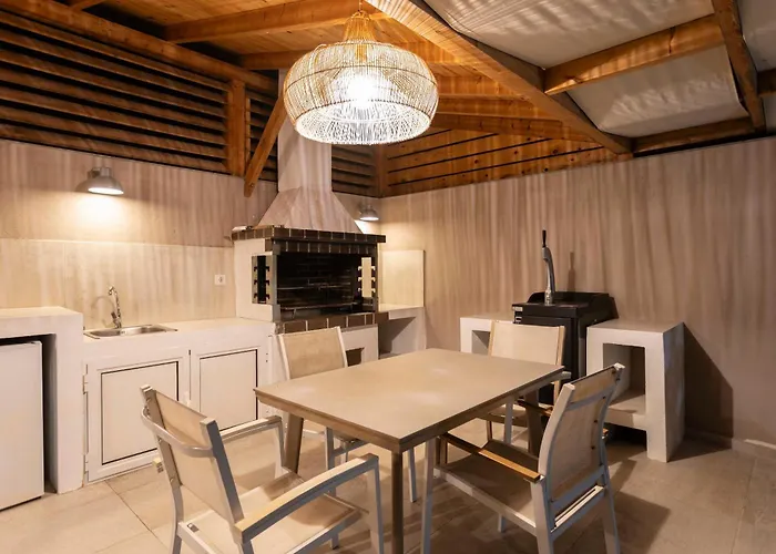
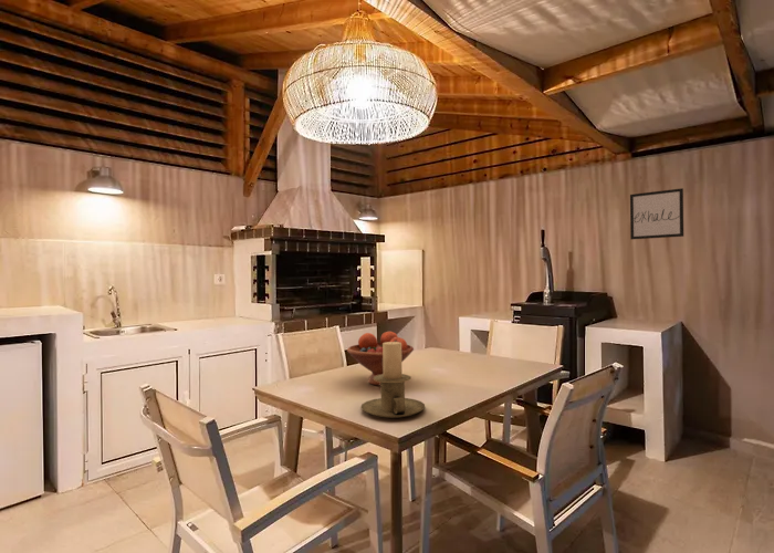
+ candle holder (393, 376)
+ wall art (656, 215)
+ fruit bowl (380, 358)
